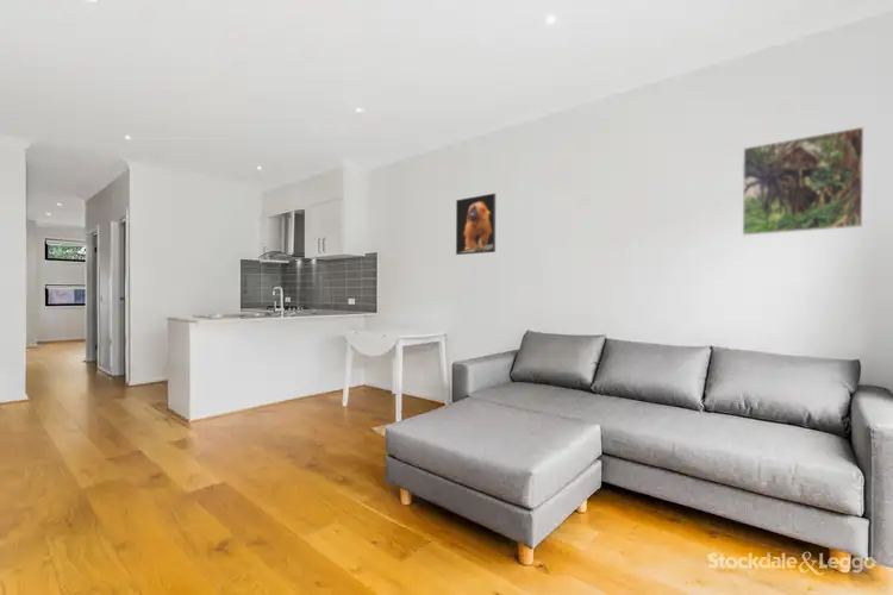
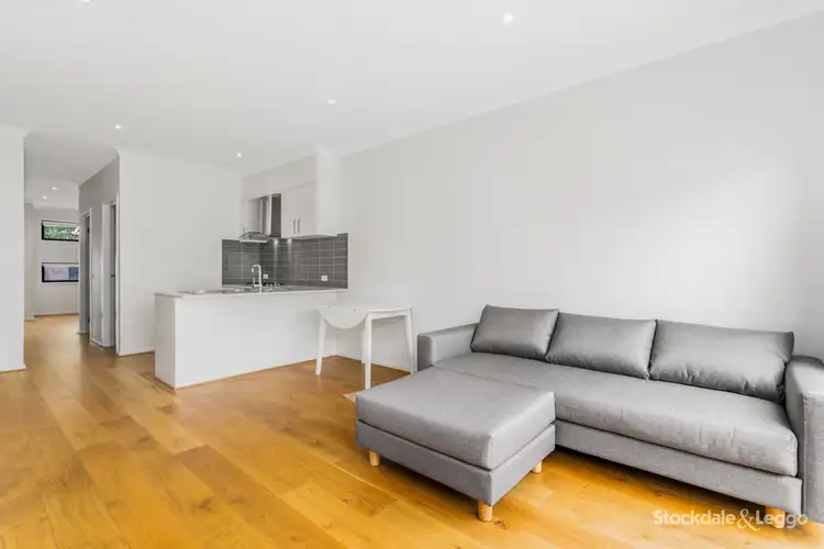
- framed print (799, 184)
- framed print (475, 225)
